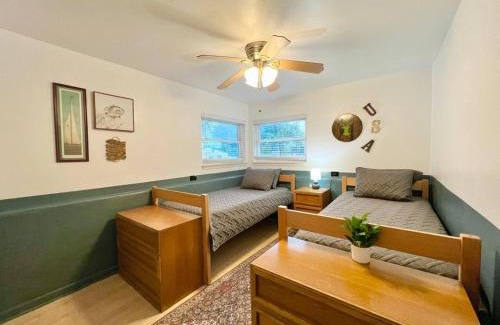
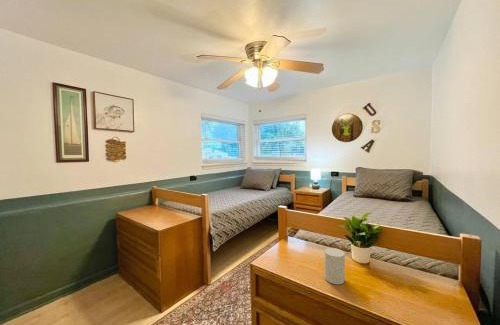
+ cup (334, 265)
